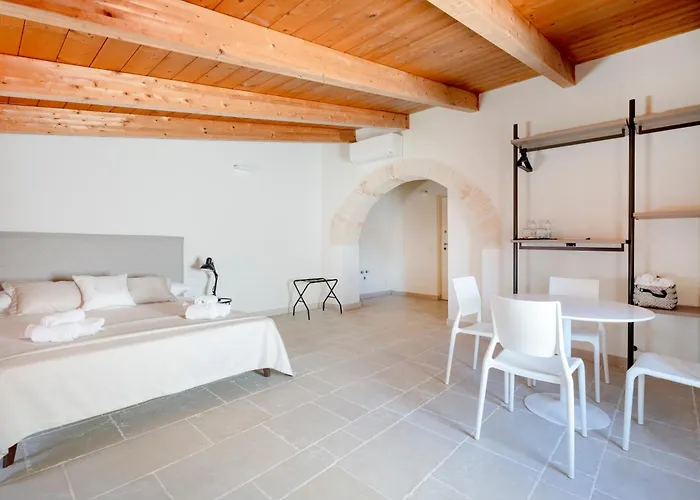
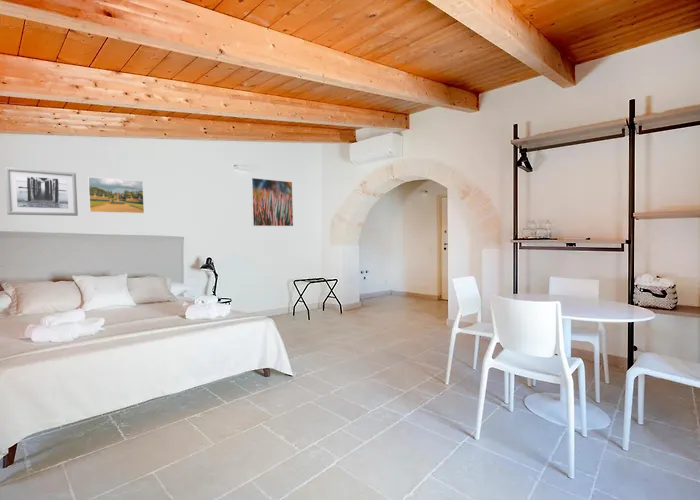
+ wall art (43, 192)
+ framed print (272, 203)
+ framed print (117, 196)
